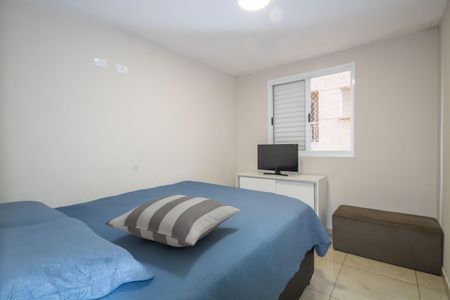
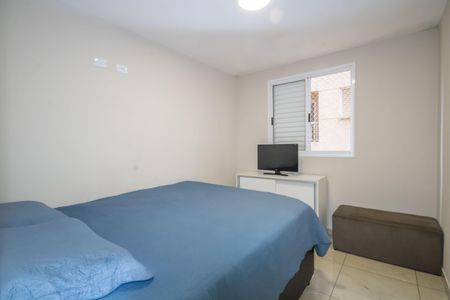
- pillow (179, 216)
